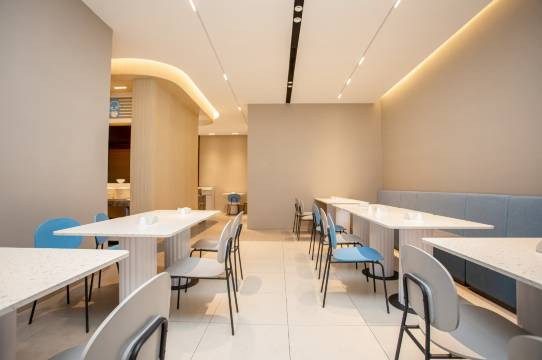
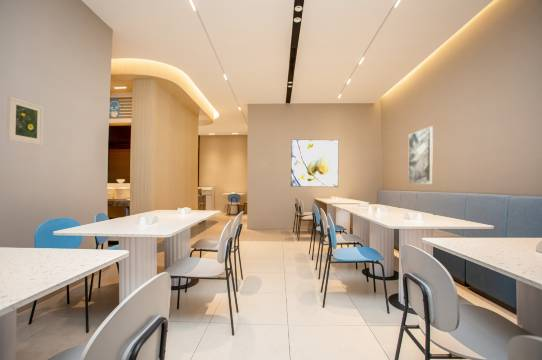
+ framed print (419, 157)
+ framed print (26, 122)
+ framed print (314, 163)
